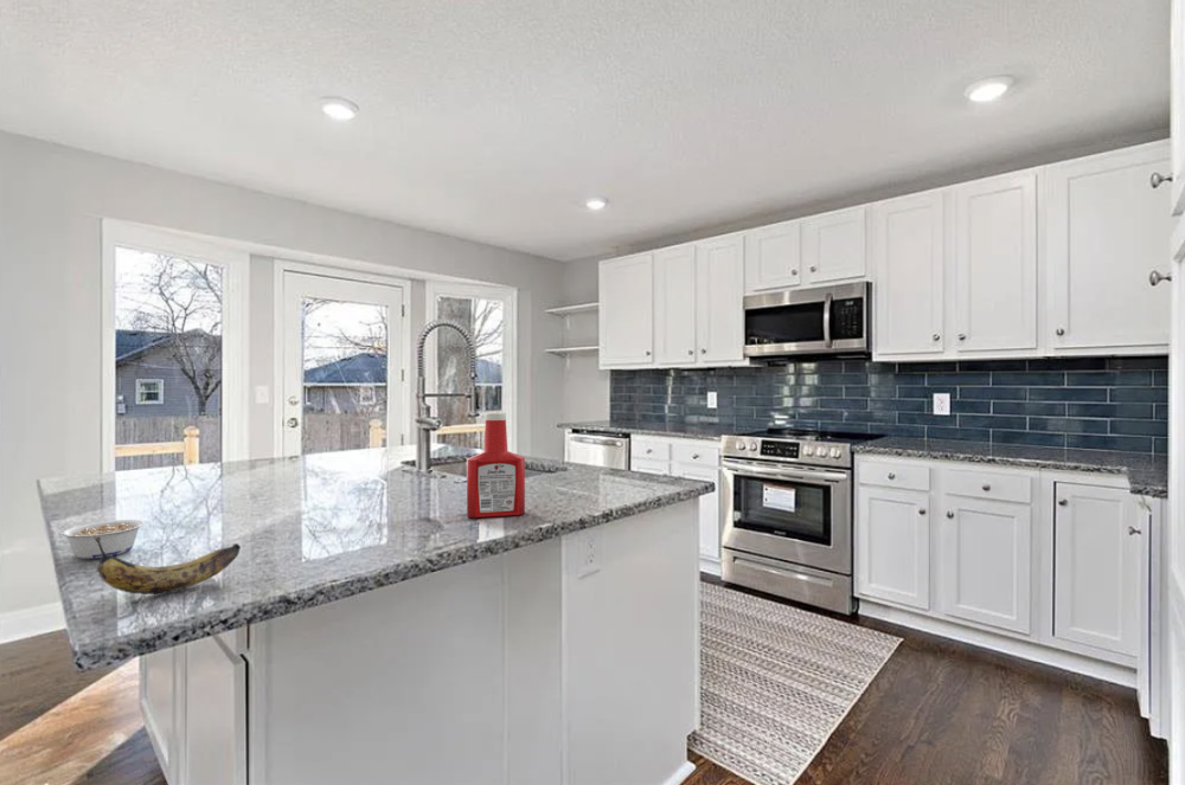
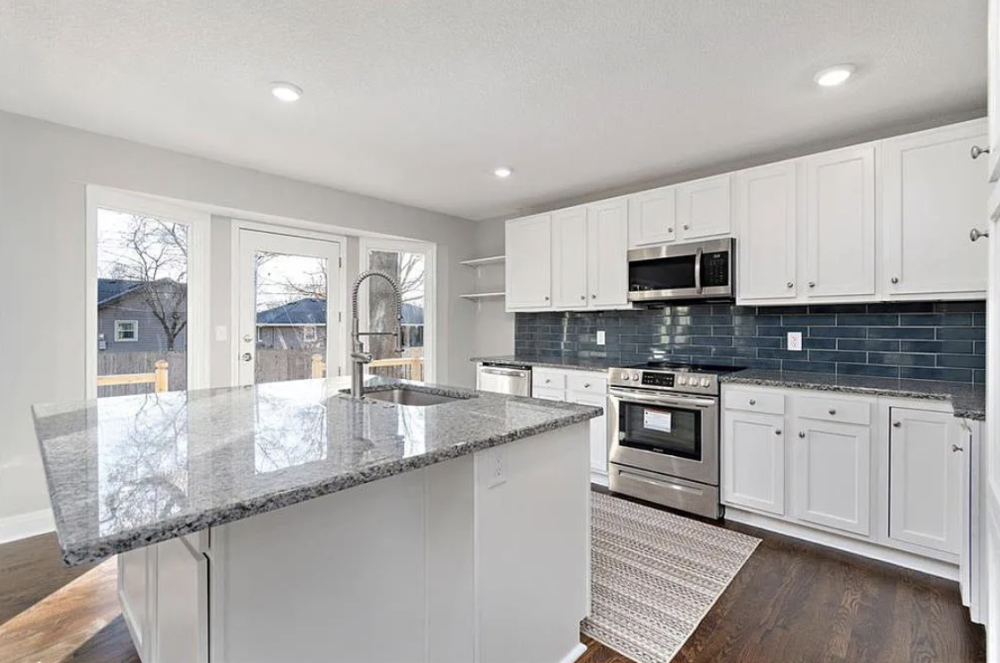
- legume (103, 538)
- soap bottle (495, 463)
- banana (173, 565)
